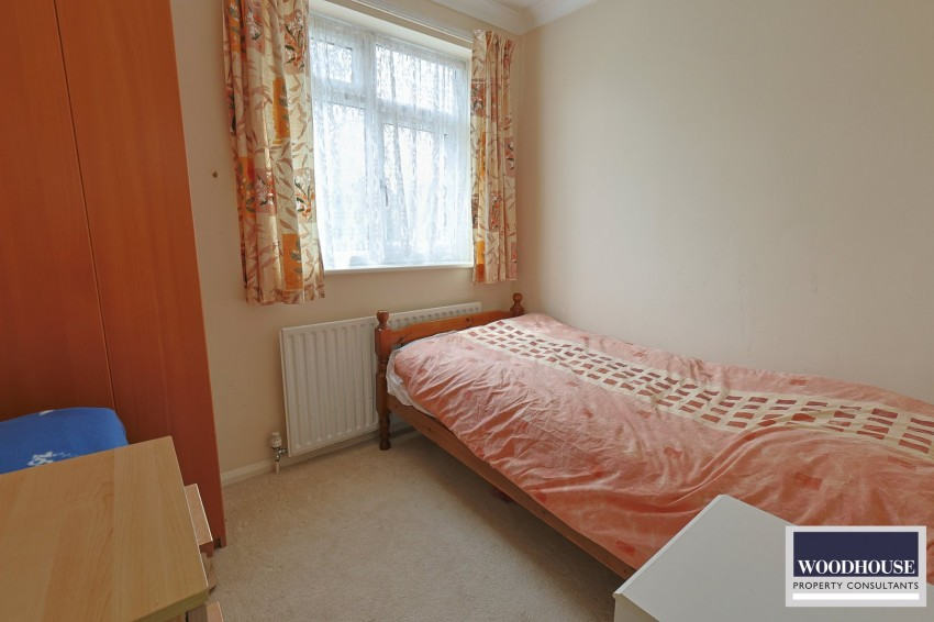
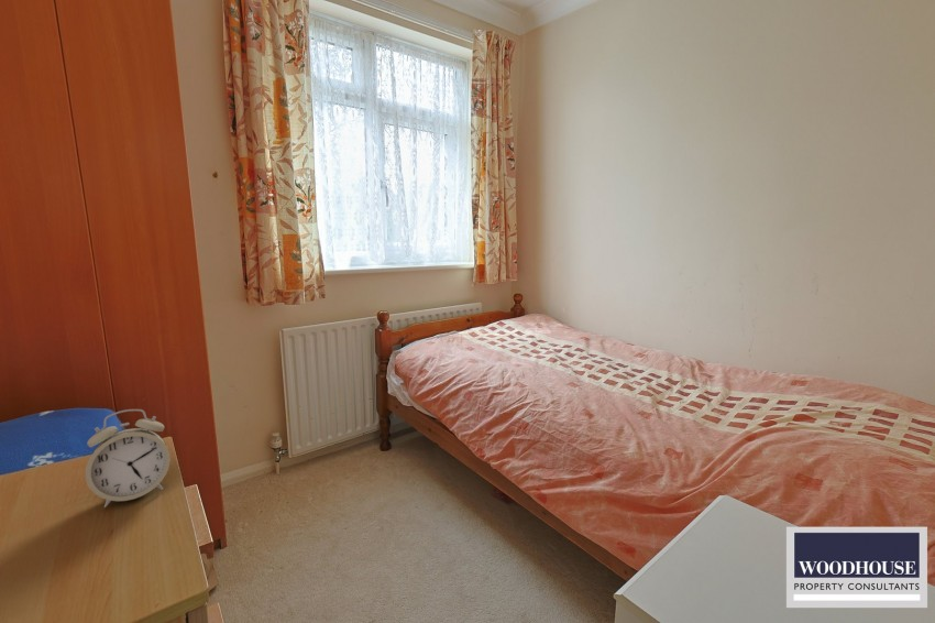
+ alarm clock (129, 453)
